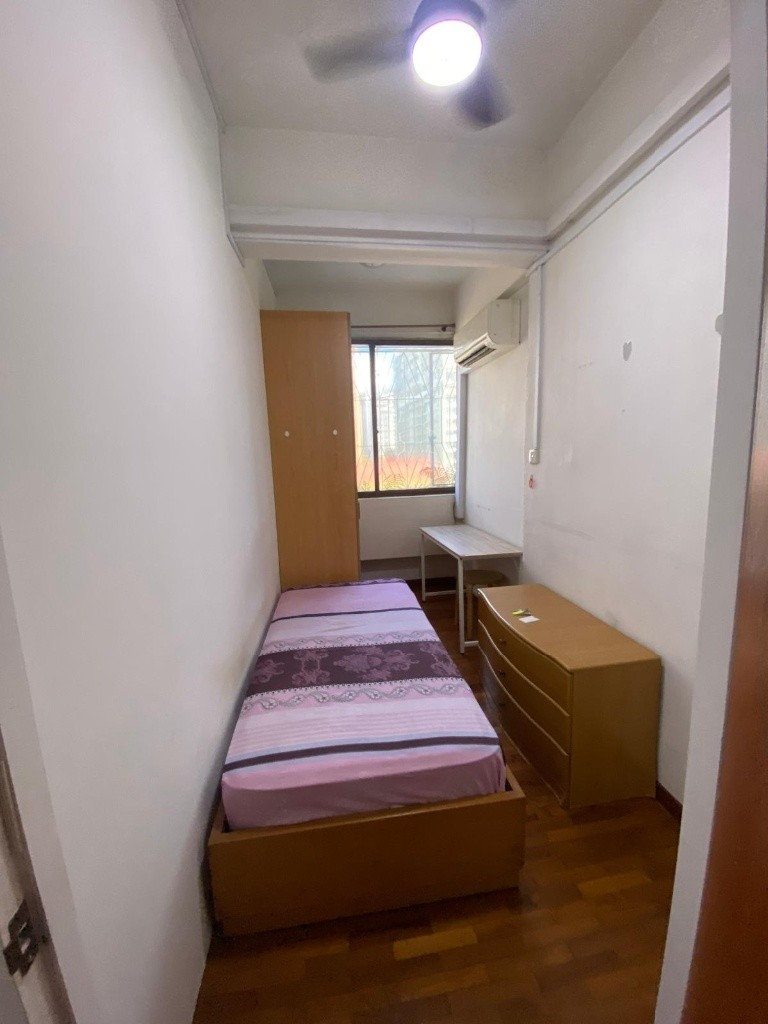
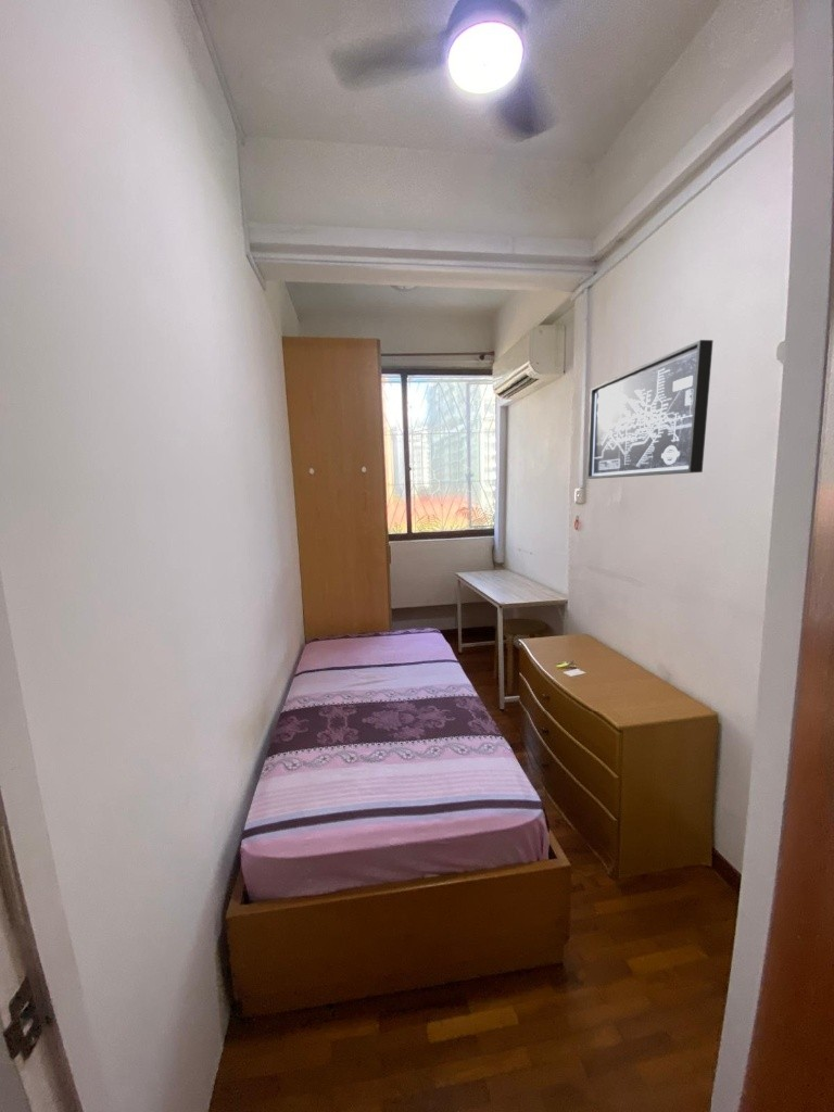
+ wall art (636, 424)
